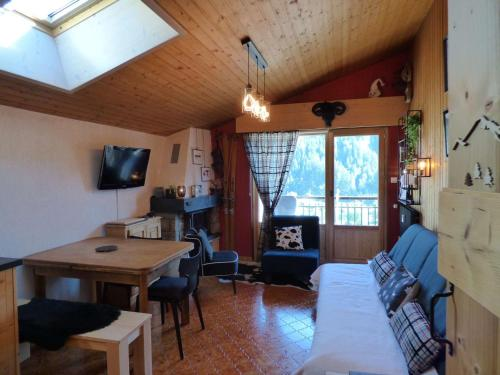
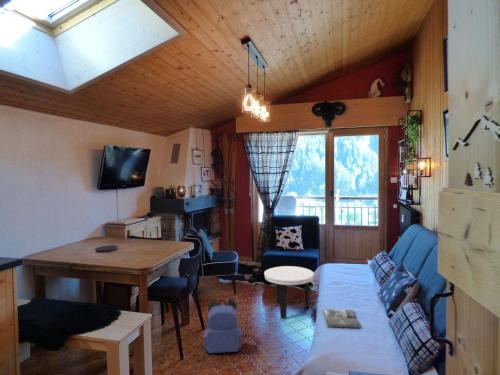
+ side table (286, 291)
+ magazine (340, 317)
+ backpack (222, 321)
